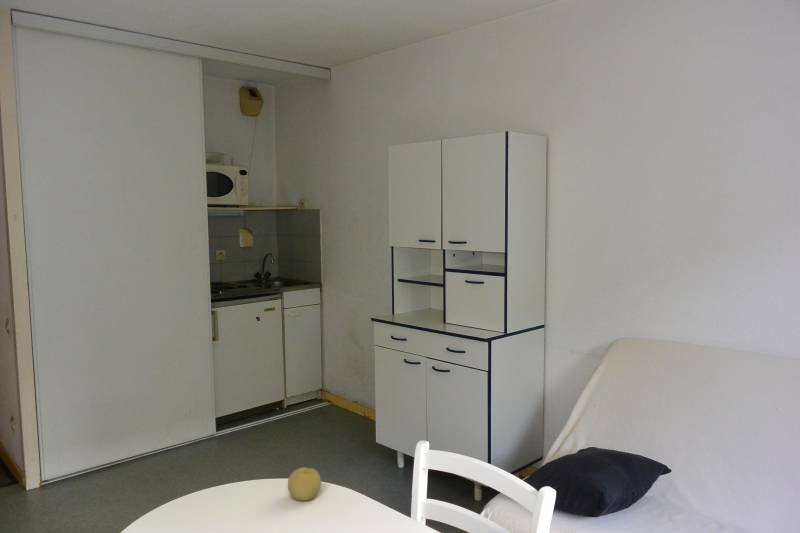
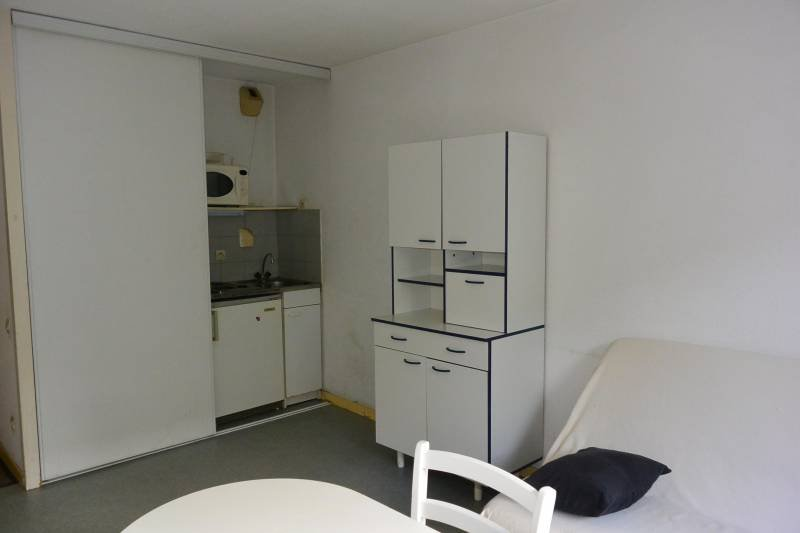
- fruit (304, 483)
